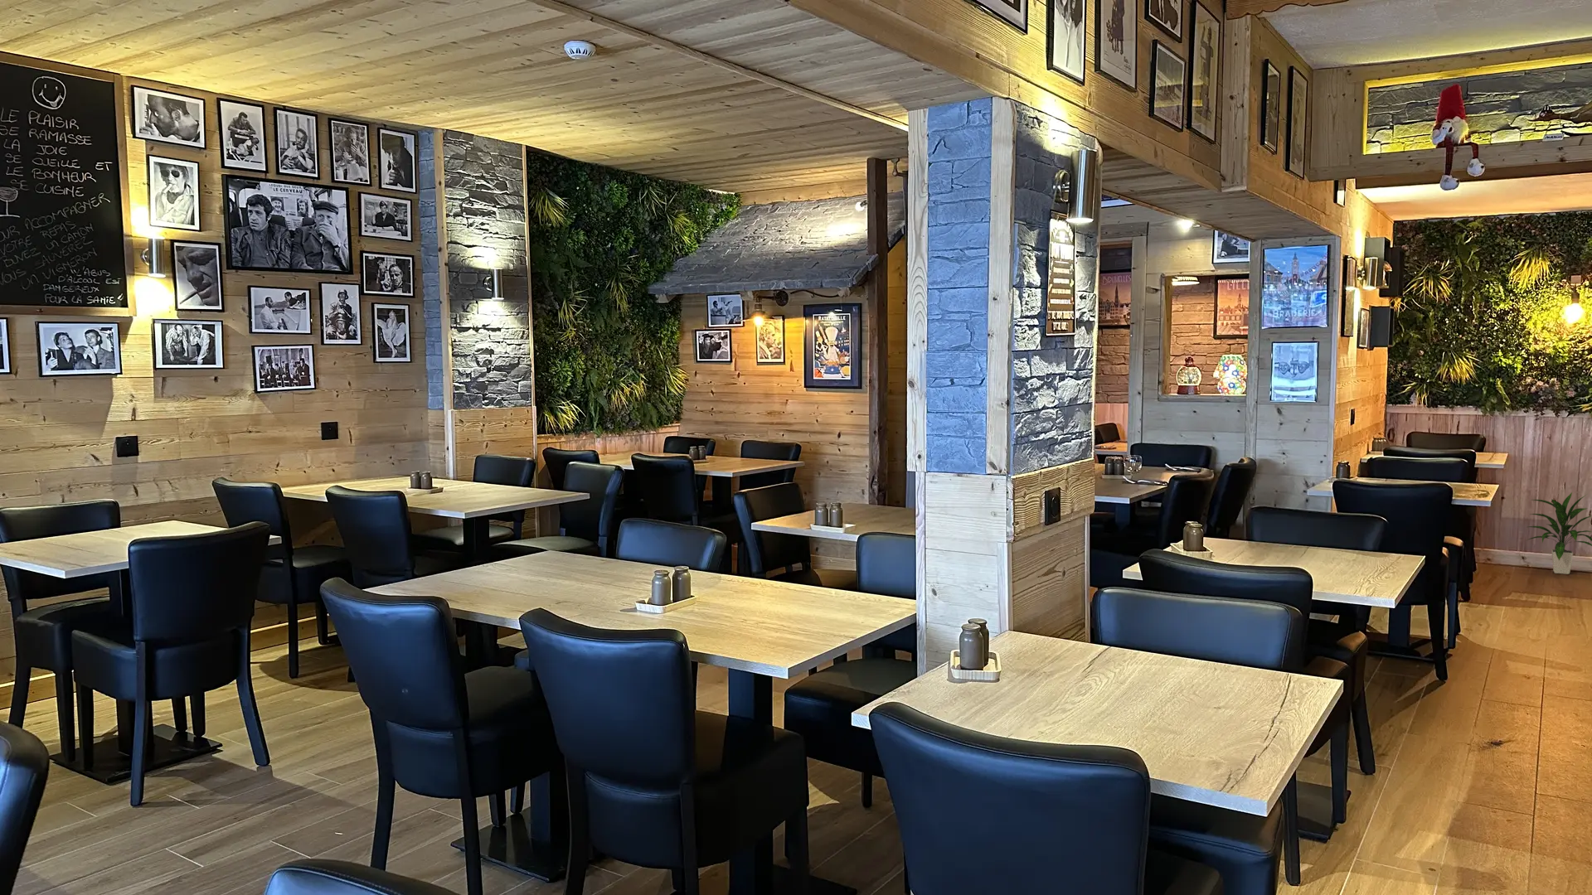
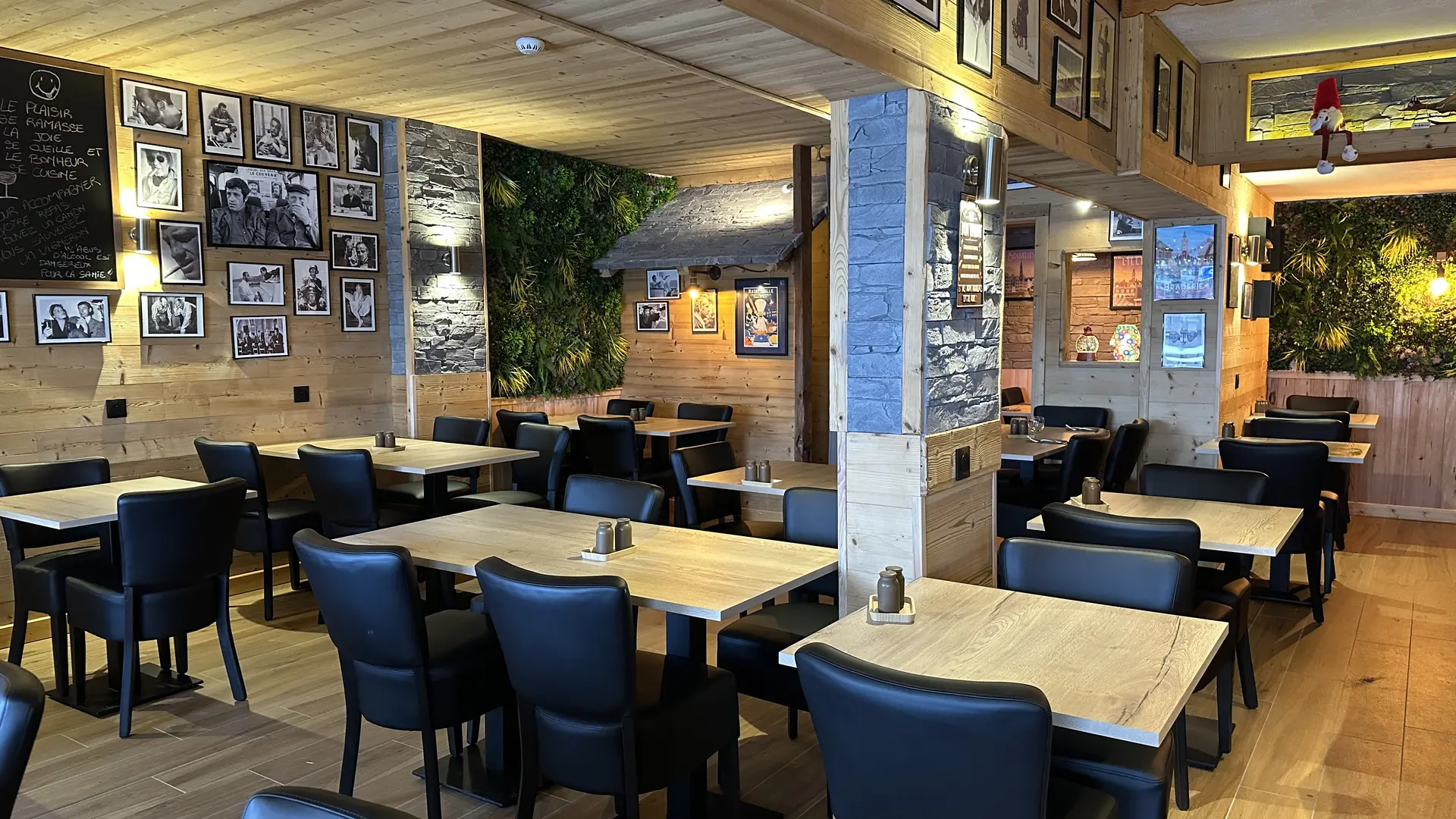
- indoor plant (1561, 532)
